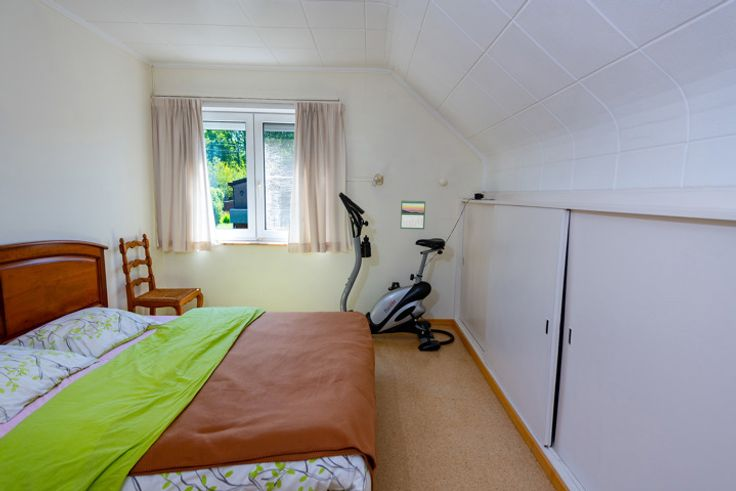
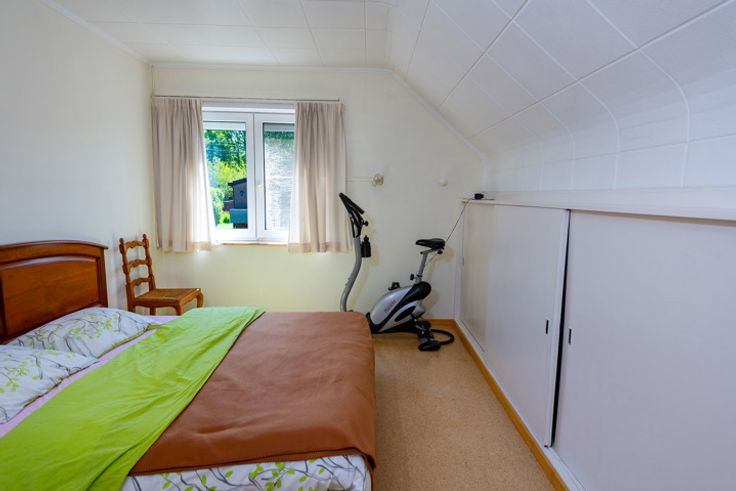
- calendar (412, 214)
